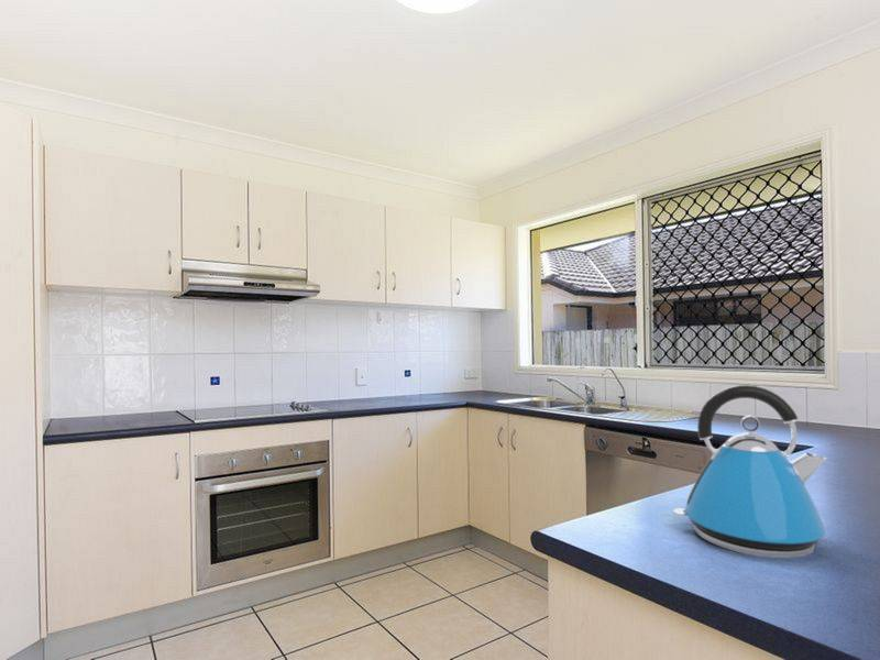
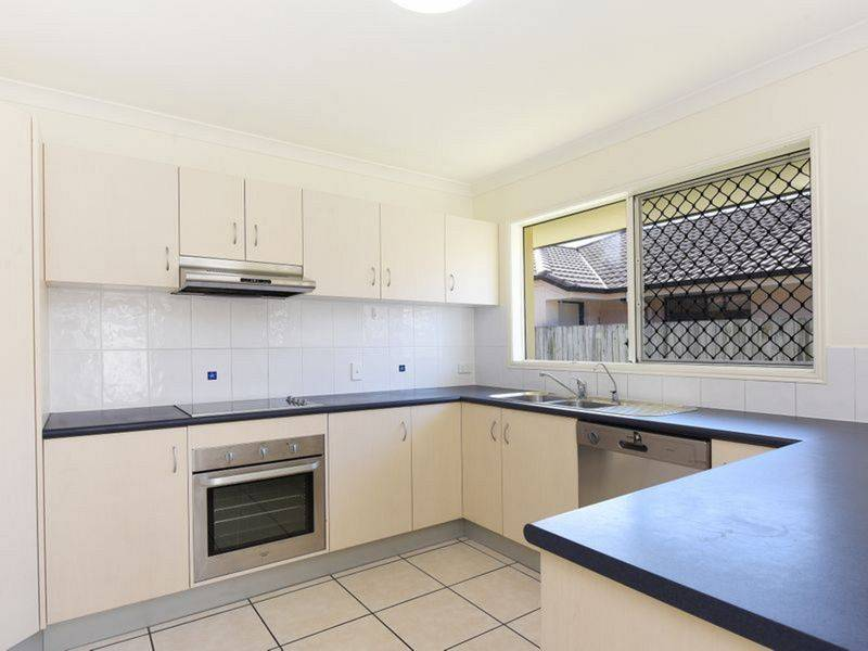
- kettle (745, 460)
